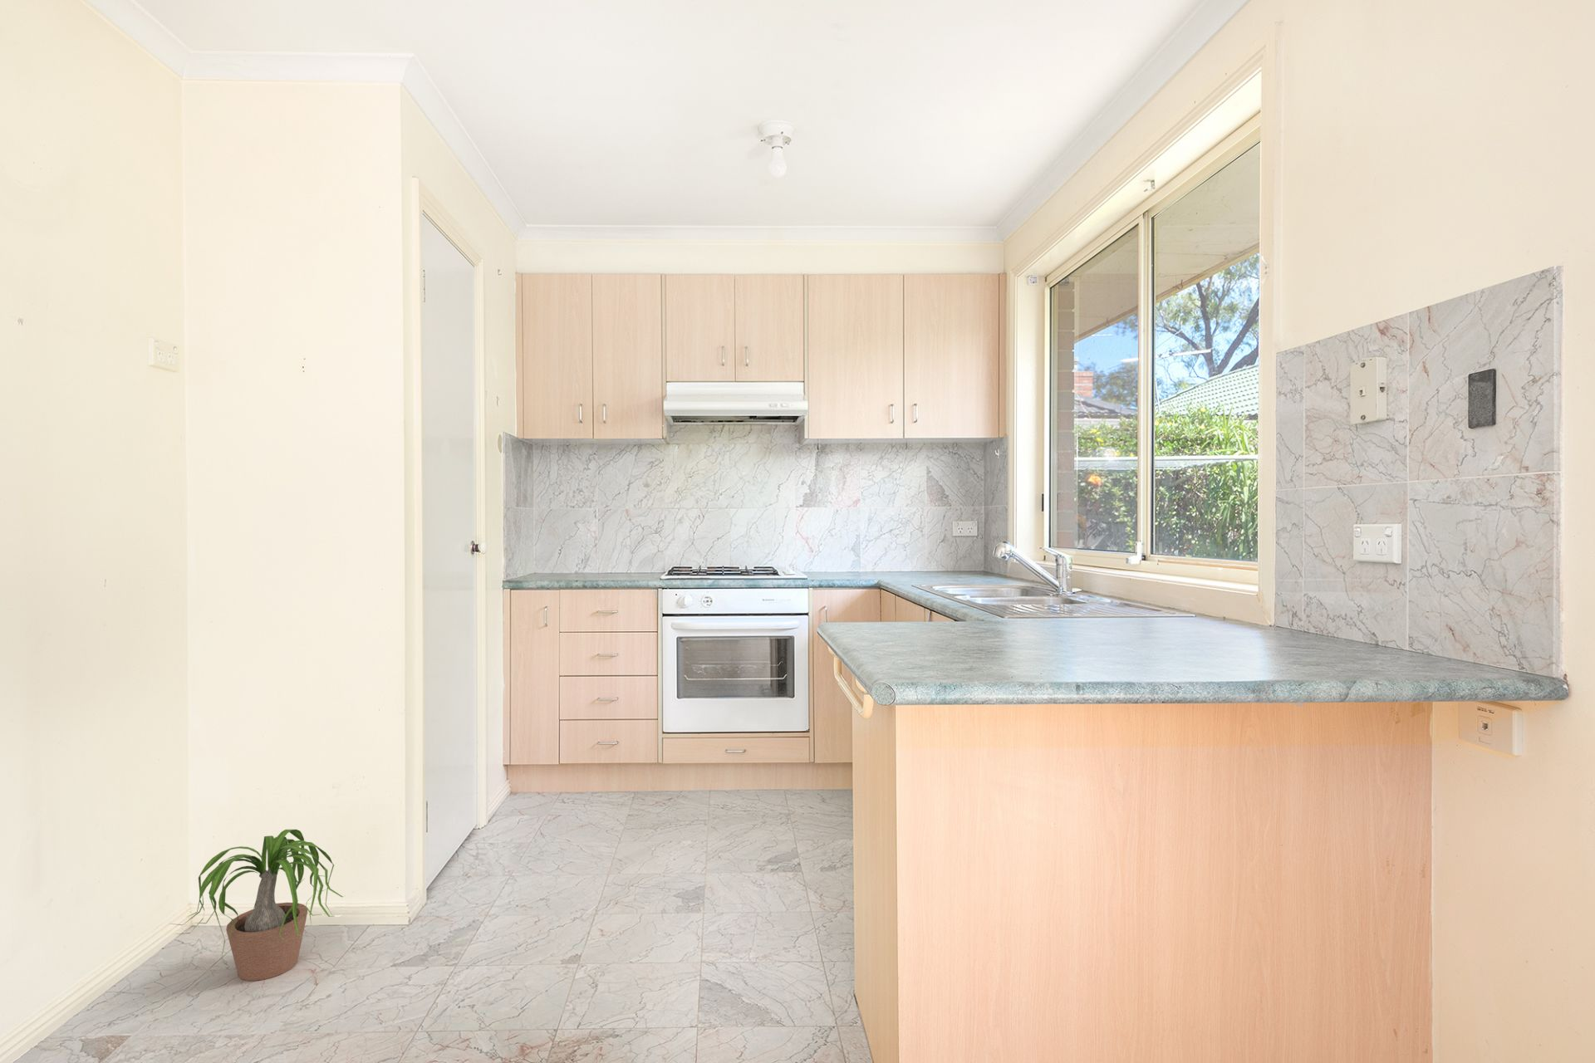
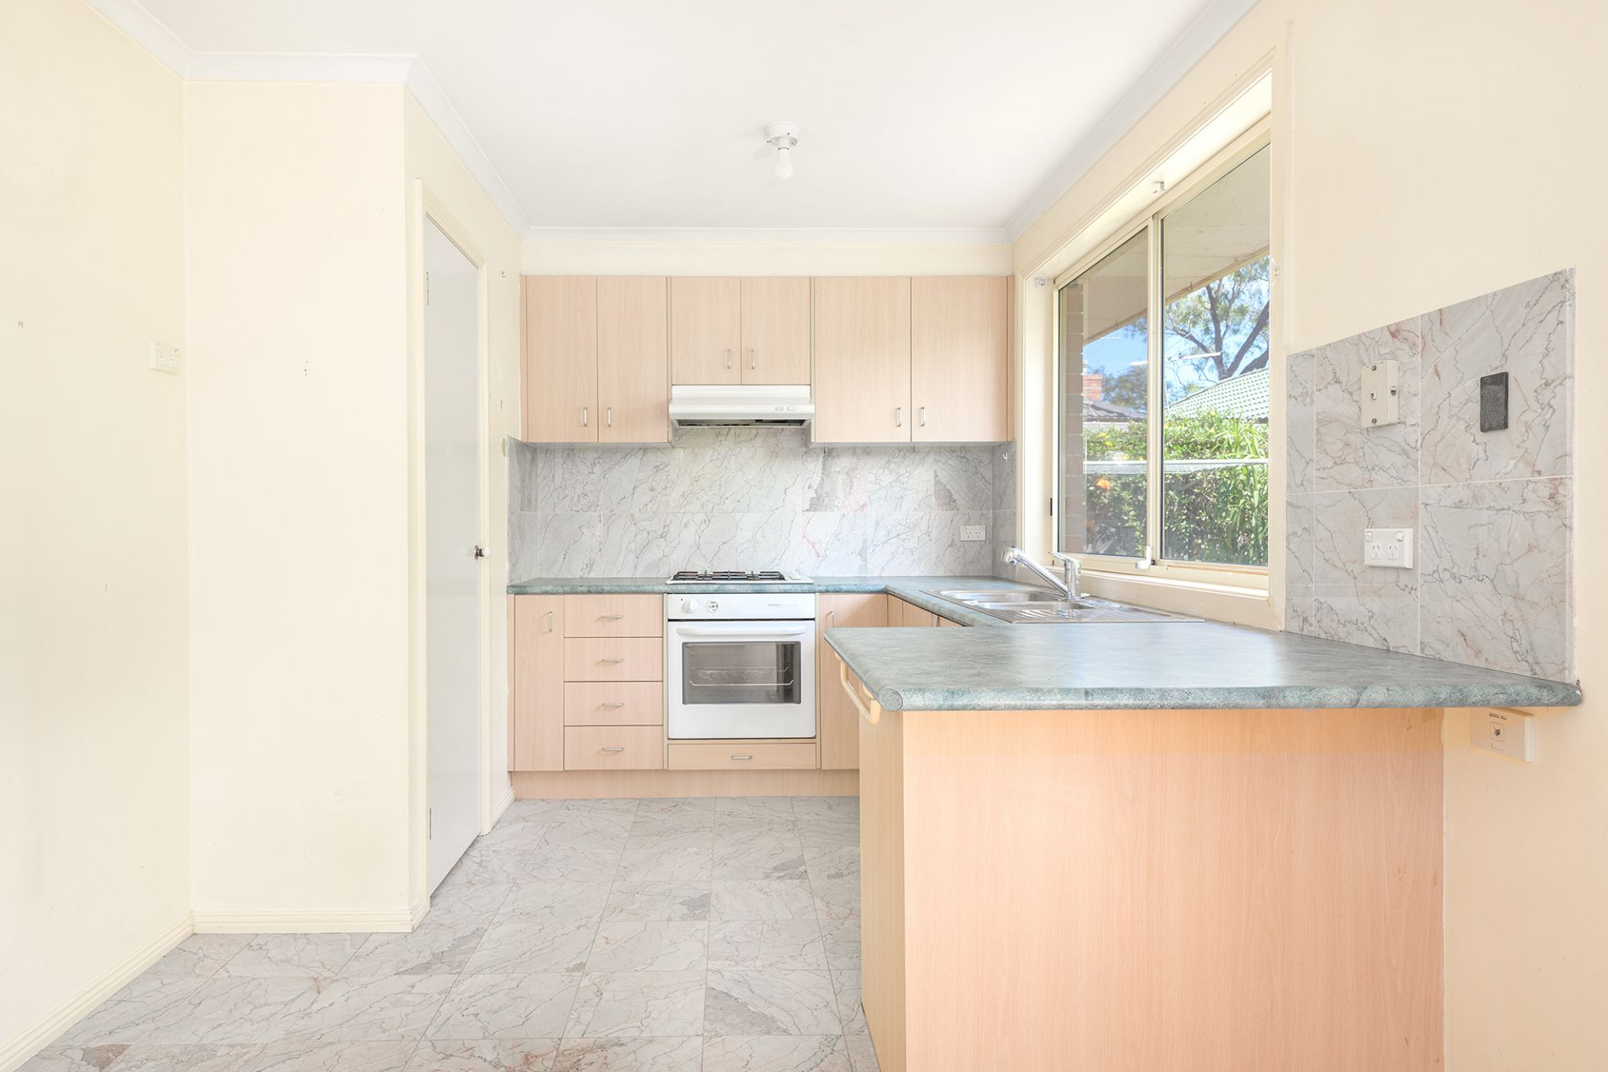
- potted plant (284, 903)
